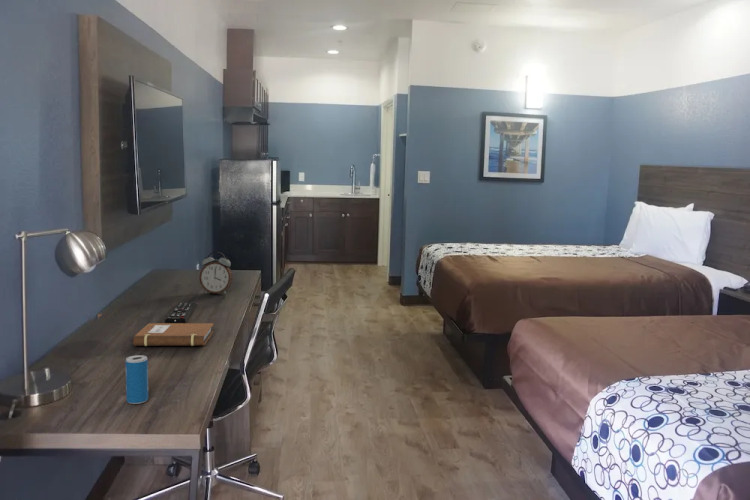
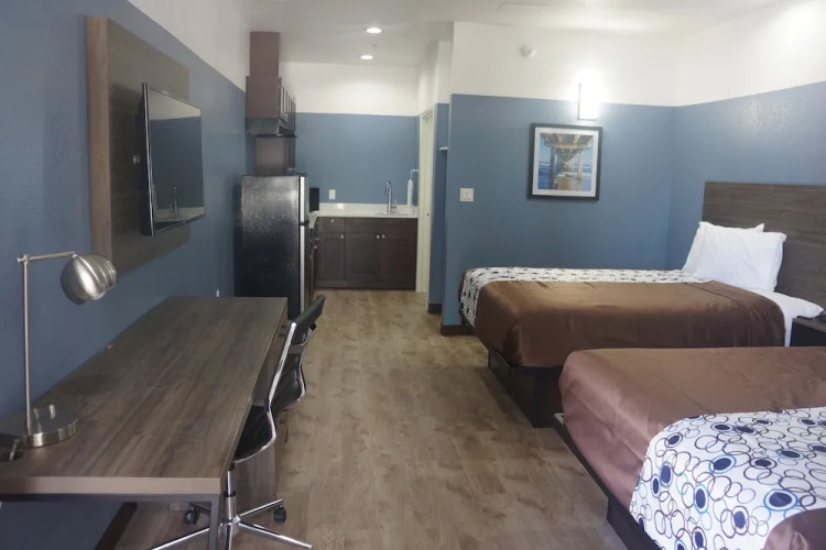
- remote control (181, 311)
- alarm clock (216, 272)
- beverage can (137, 379)
- notebook (173, 334)
